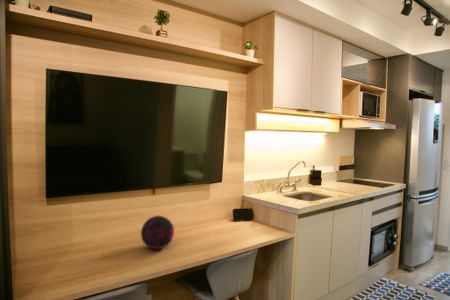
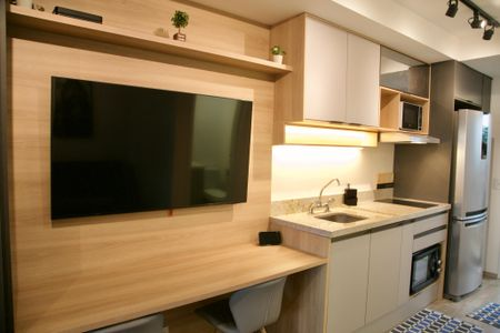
- decorative orb (157, 232)
